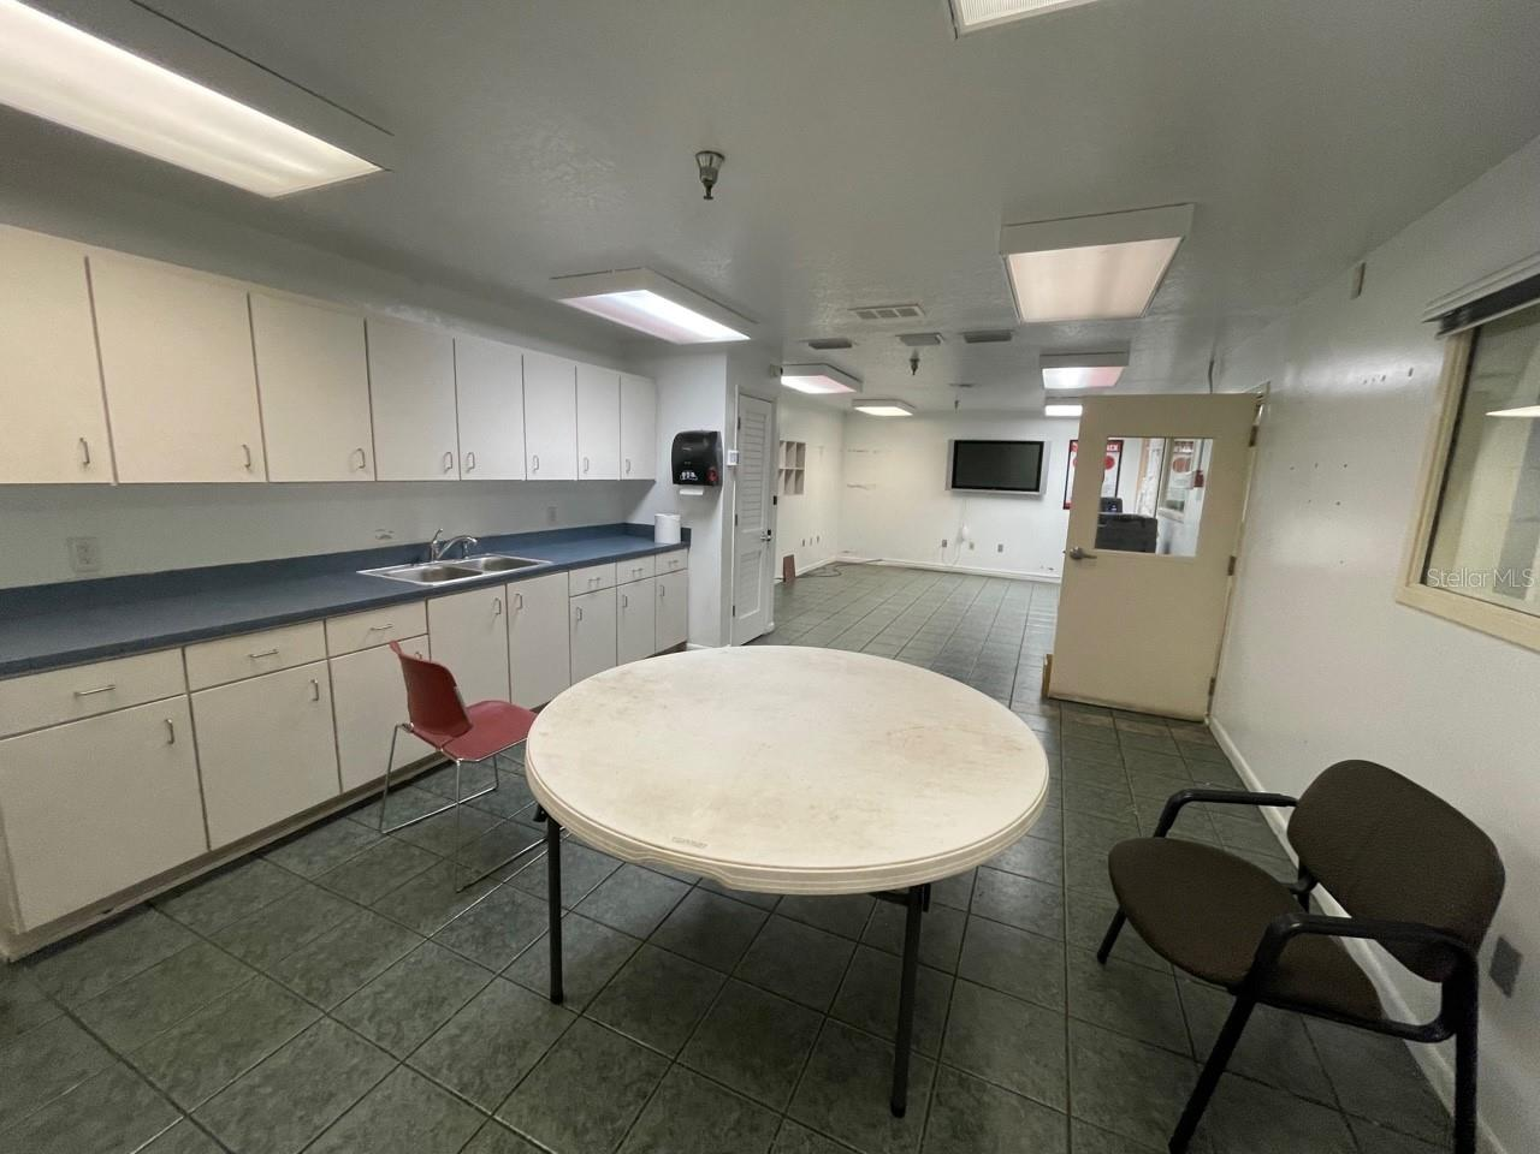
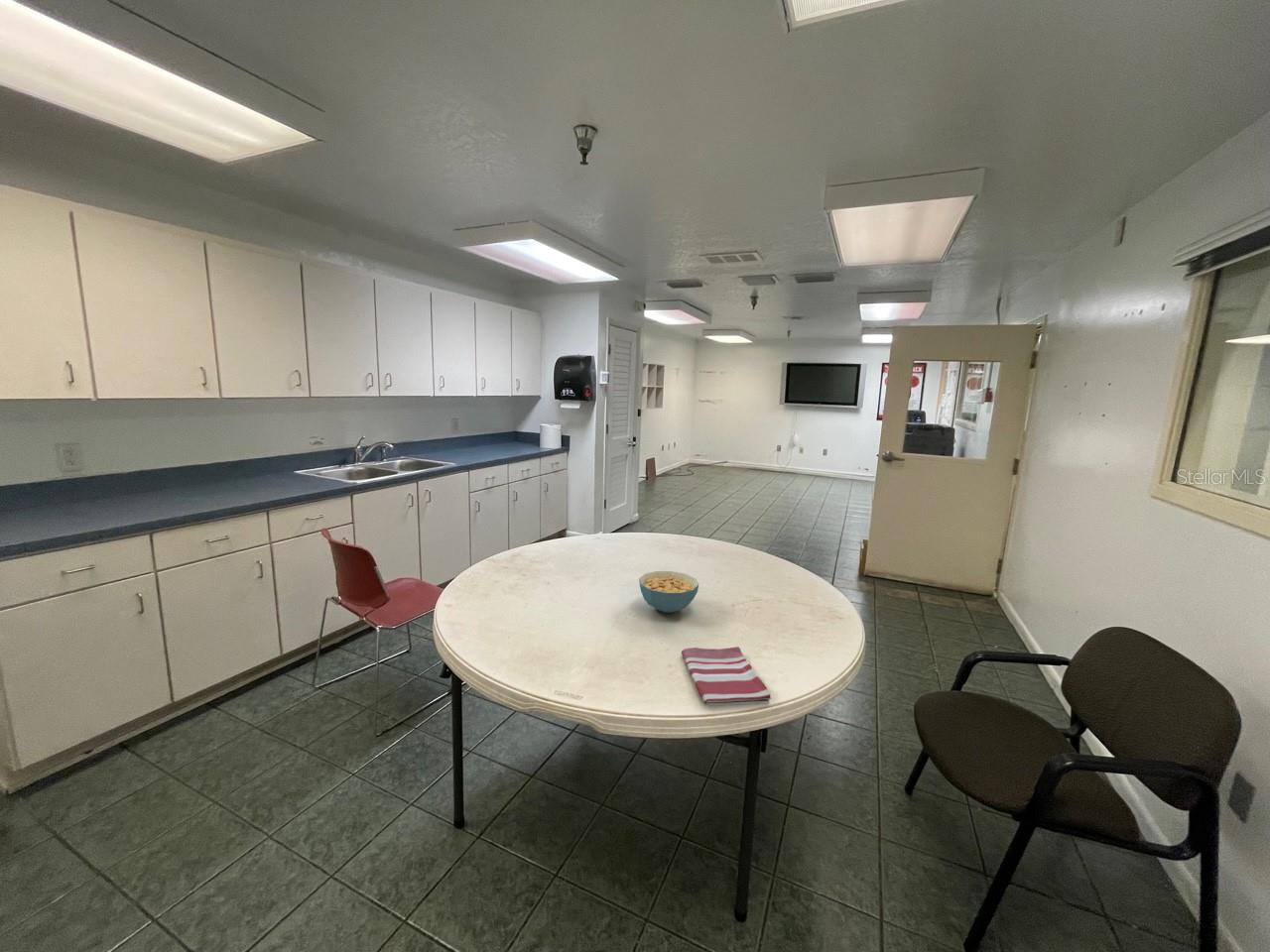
+ cereal bowl (668, 595)
+ dish towel (722, 673)
